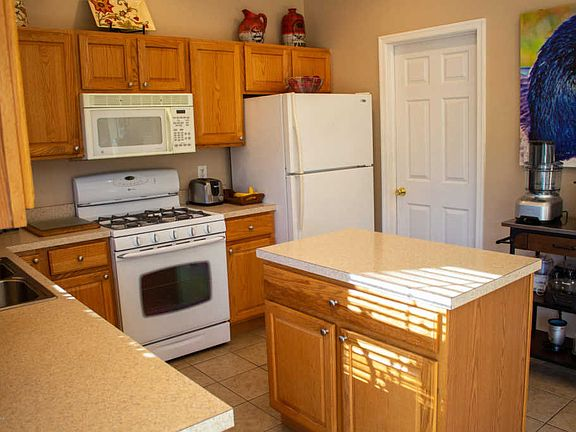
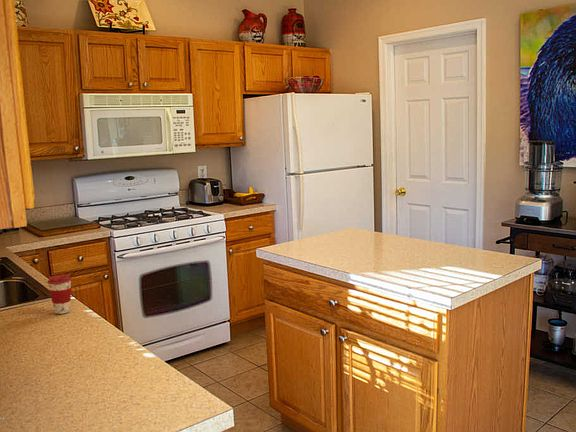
+ coffee cup (60, 294)
